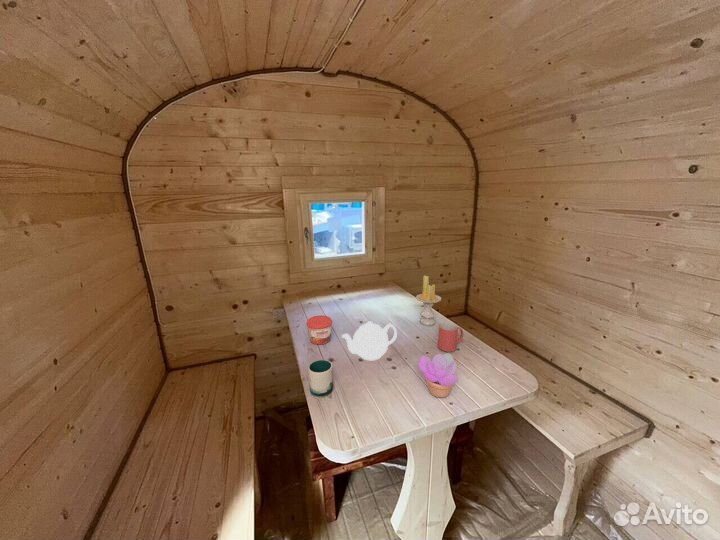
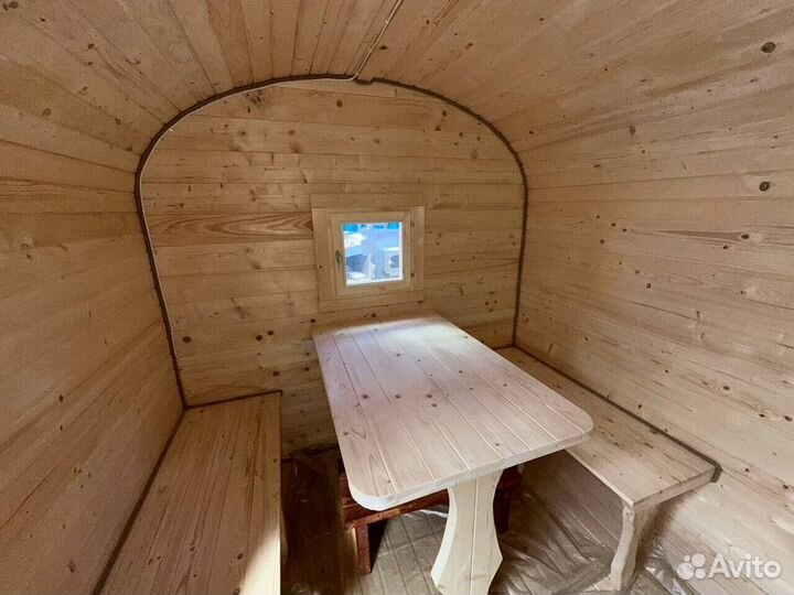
- teapot (370, 338)
- succulent plant (439, 374)
- mug (451, 336)
- jam (319, 329)
- candle (428, 299)
- mug (320, 374)
